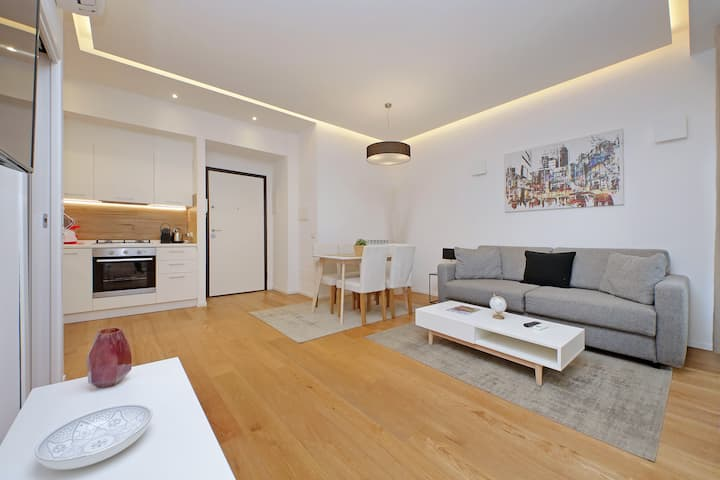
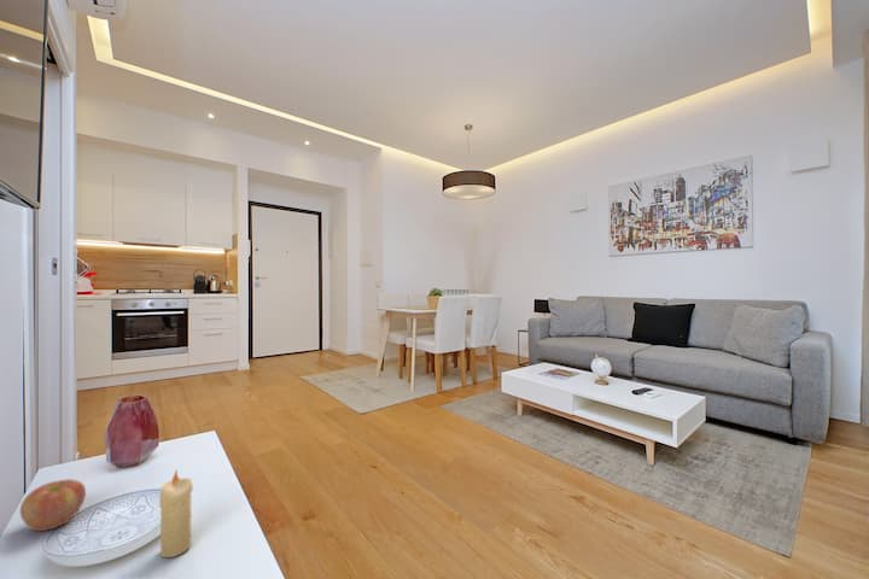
+ apple (53, 504)
+ candle (176, 509)
